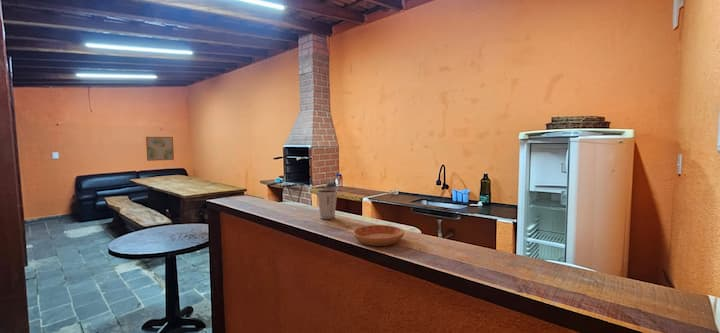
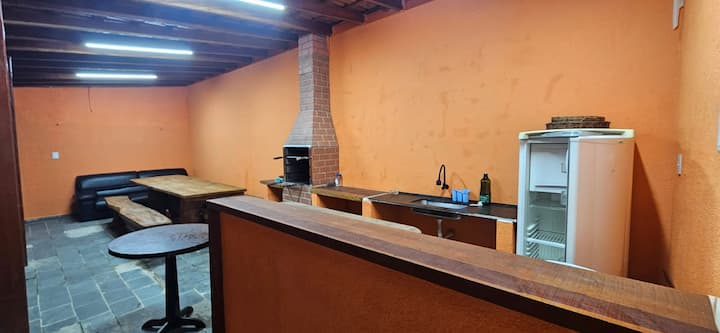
- dixie cup (327, 204)
- saucer (378, 235)
- wall art (160, 148)
